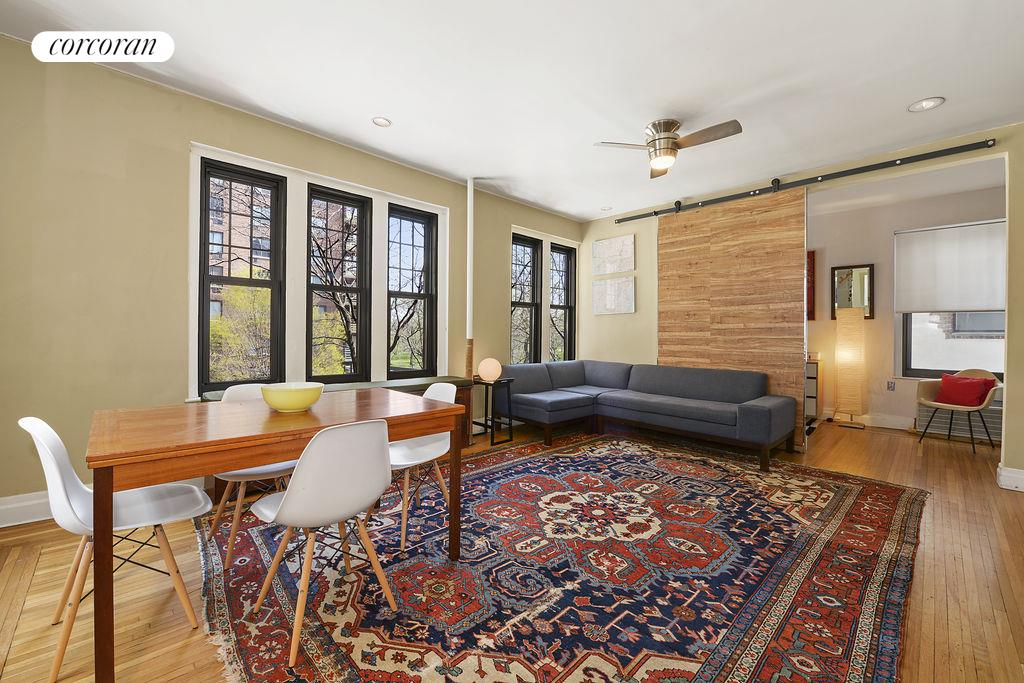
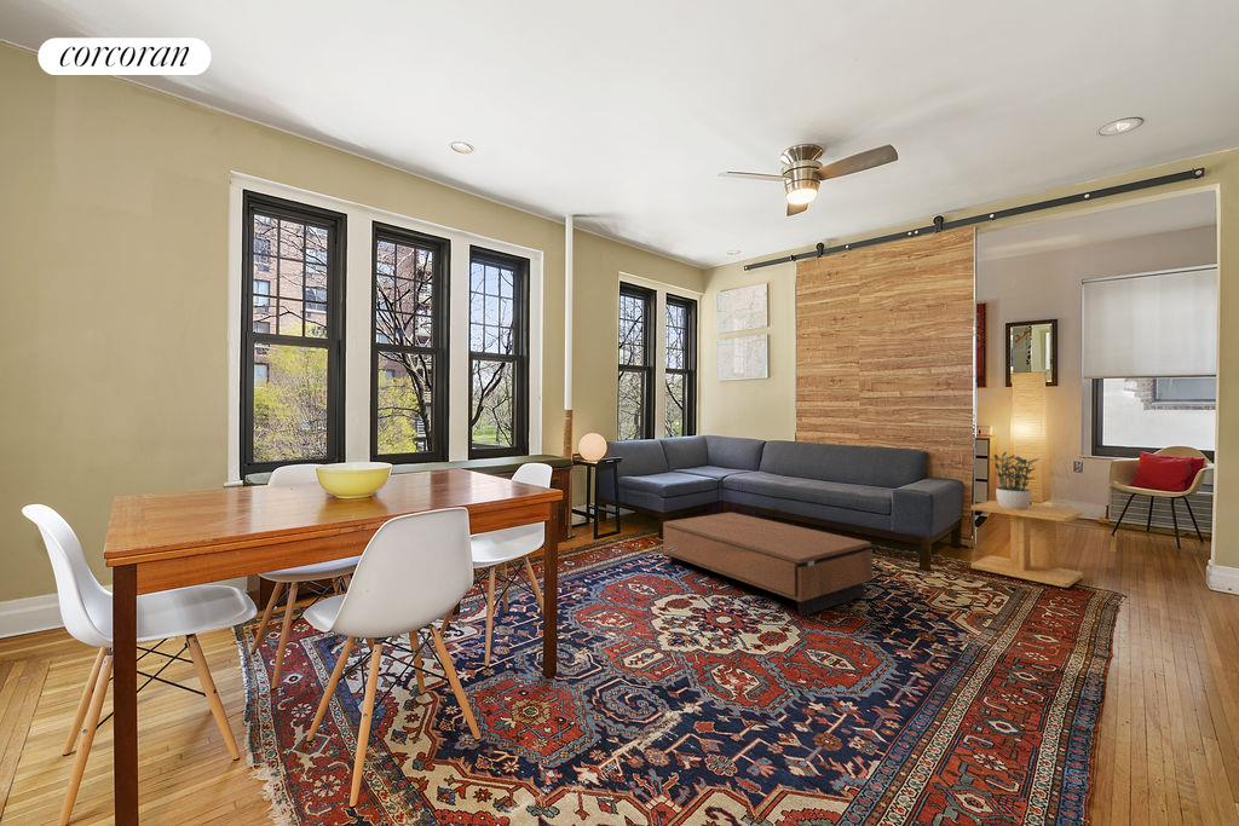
+ side table (1025, 541)
+ potted plant (1012, 479)
+ coffee table (757, 555)
